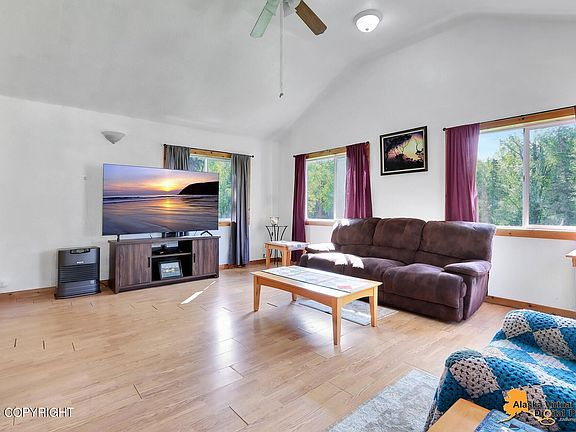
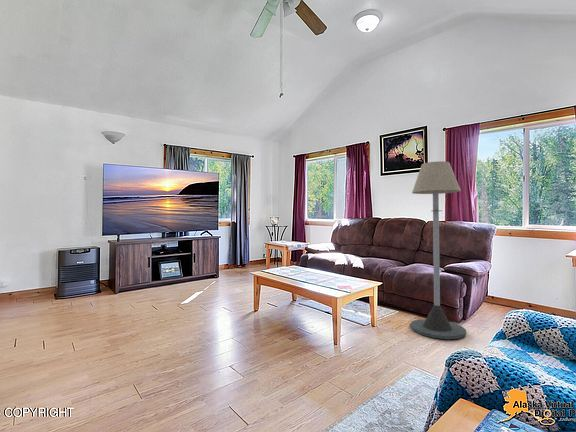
+ floor lamp (436, 246)
